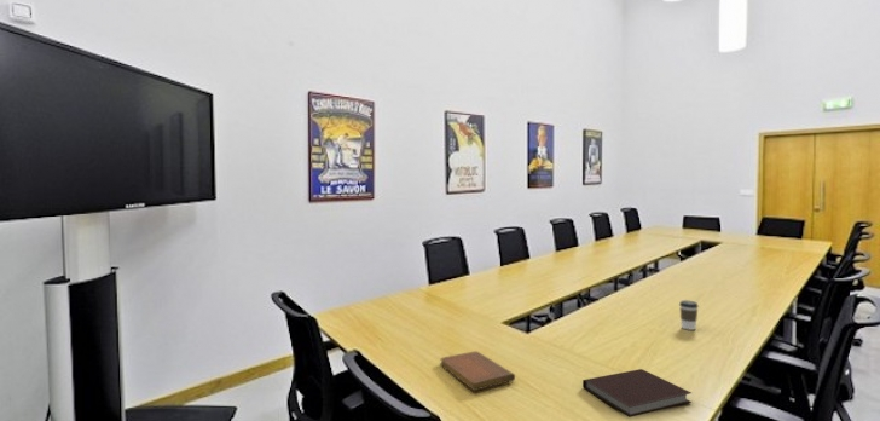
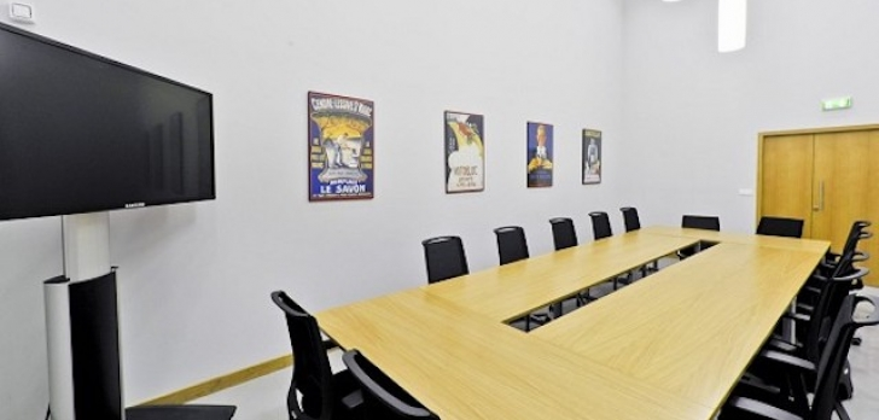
- notebook (475, 368)
- coffee cup (688, 315)
- notebook (635, 390)
